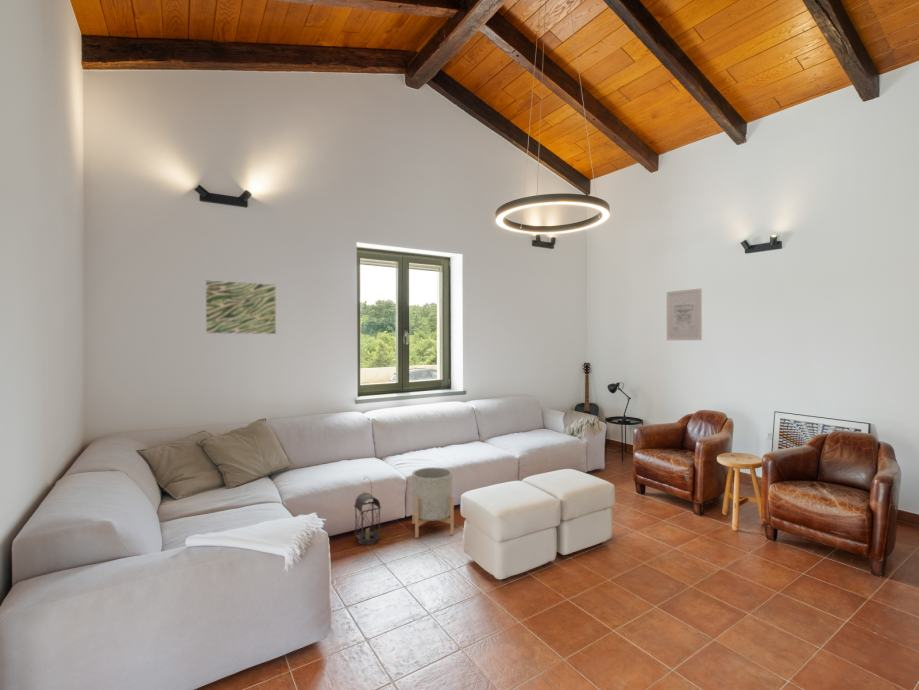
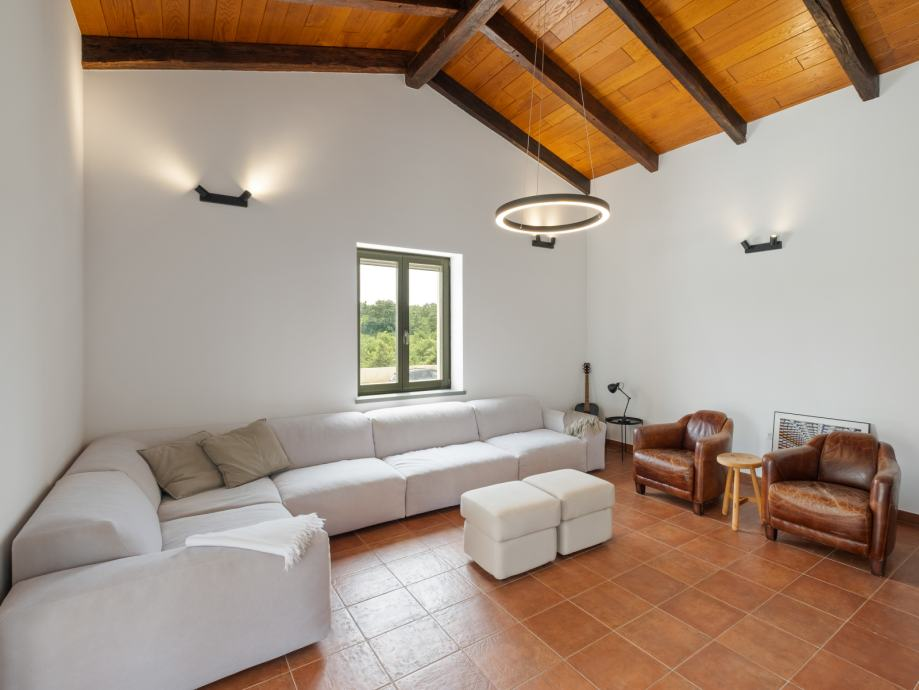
- lantern (368, 509)
- wall art (242, 308)
- planter (432, 500)
- wall art (683, 315)
